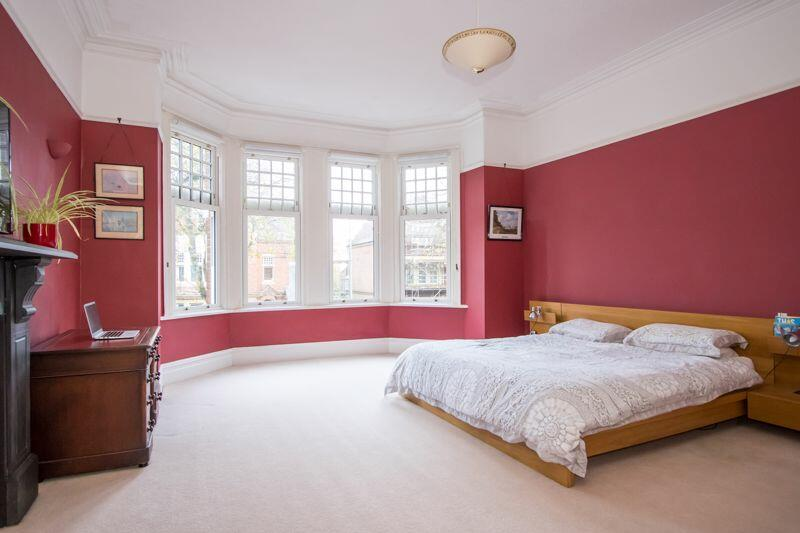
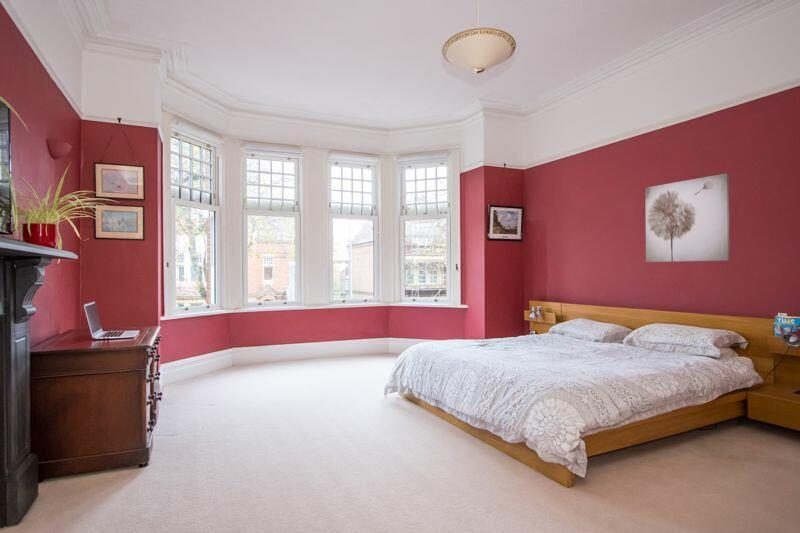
+ wall art (684, 221)
